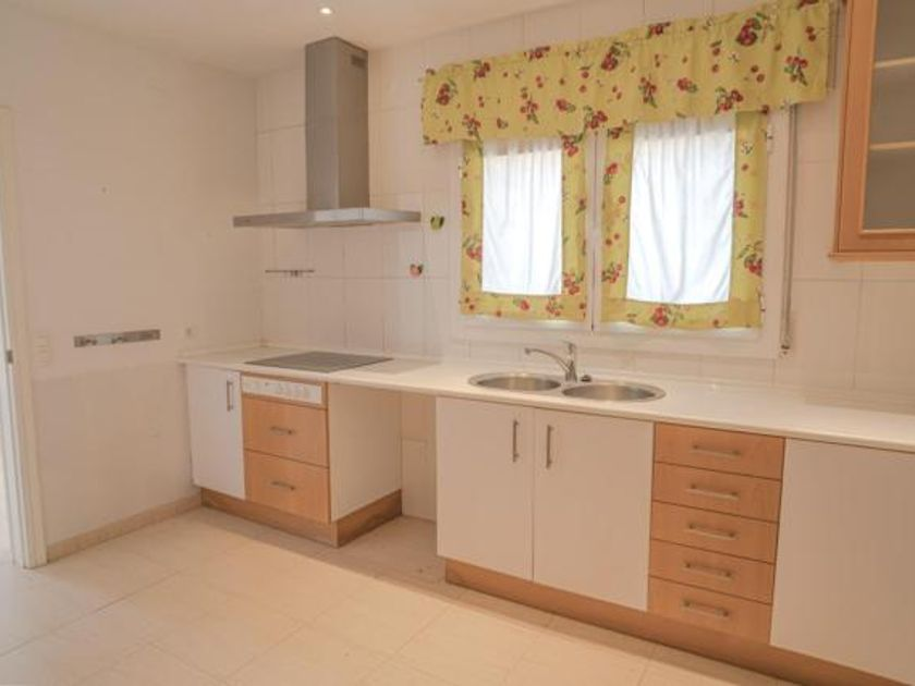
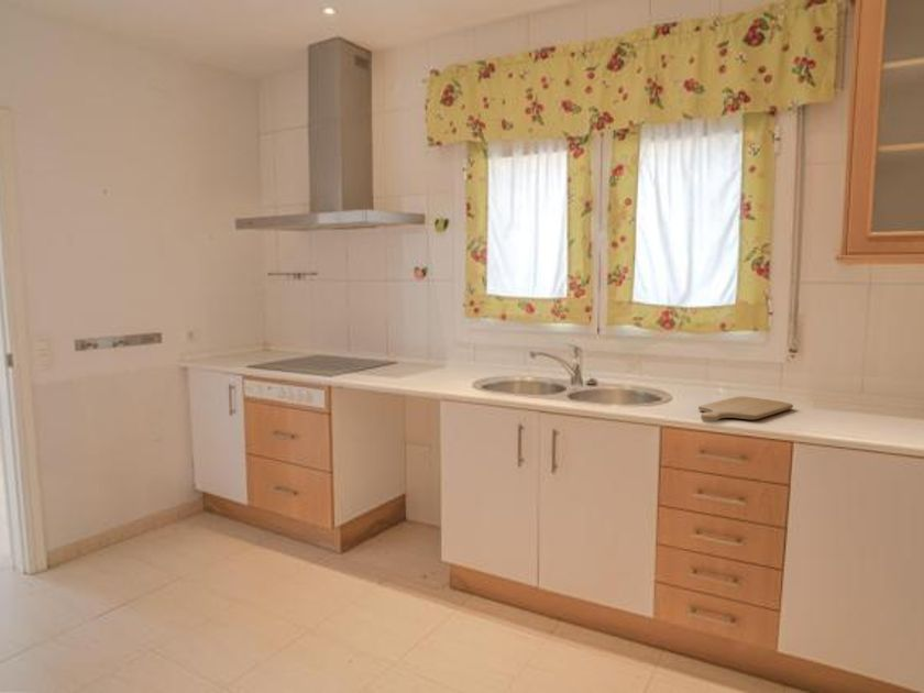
+ chopping board (737, 409)
